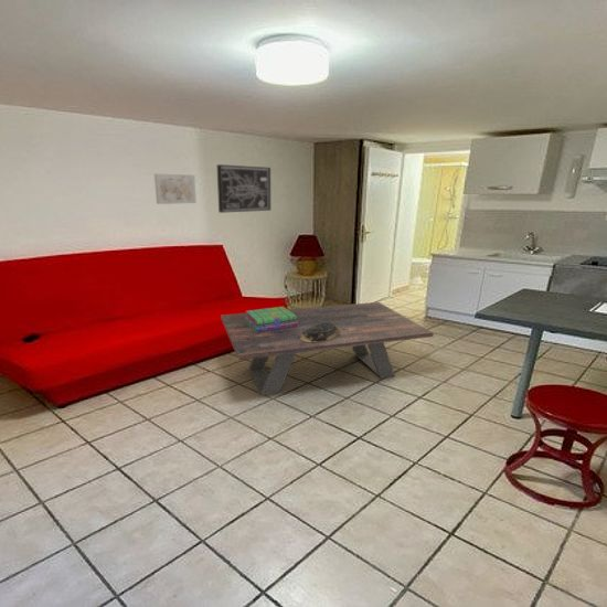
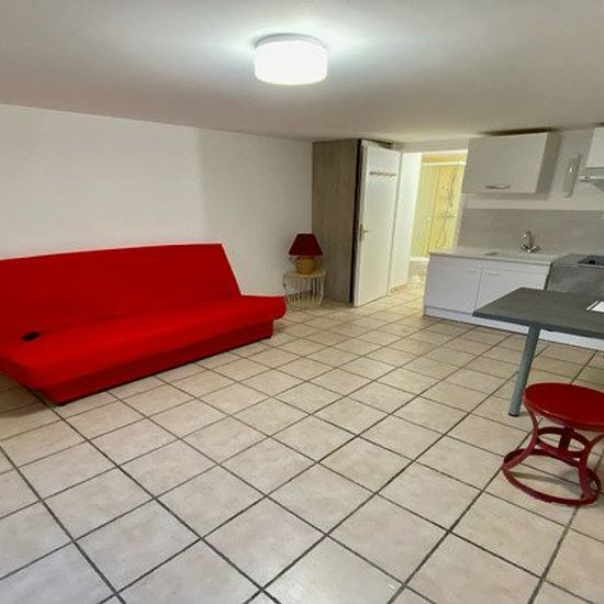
- wall art (175, 189)
- stack of books (270, 318)
- decorative bowl (320, 329)
- coffee table (321, 348)
- wall art (245, 189)
